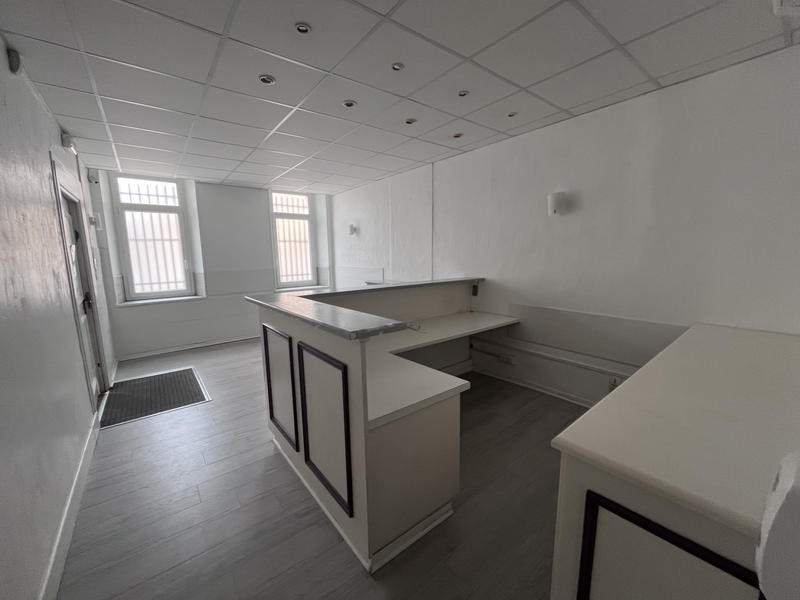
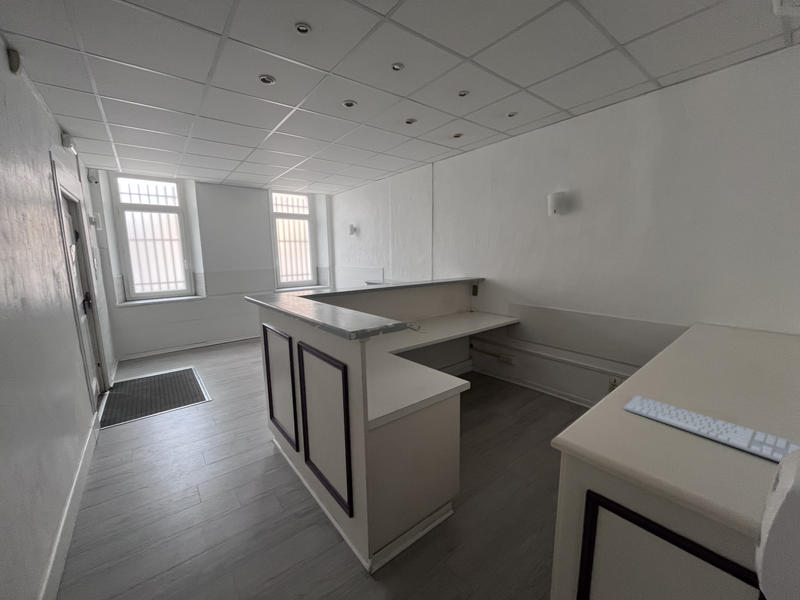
+ keyboard (715, 429)
